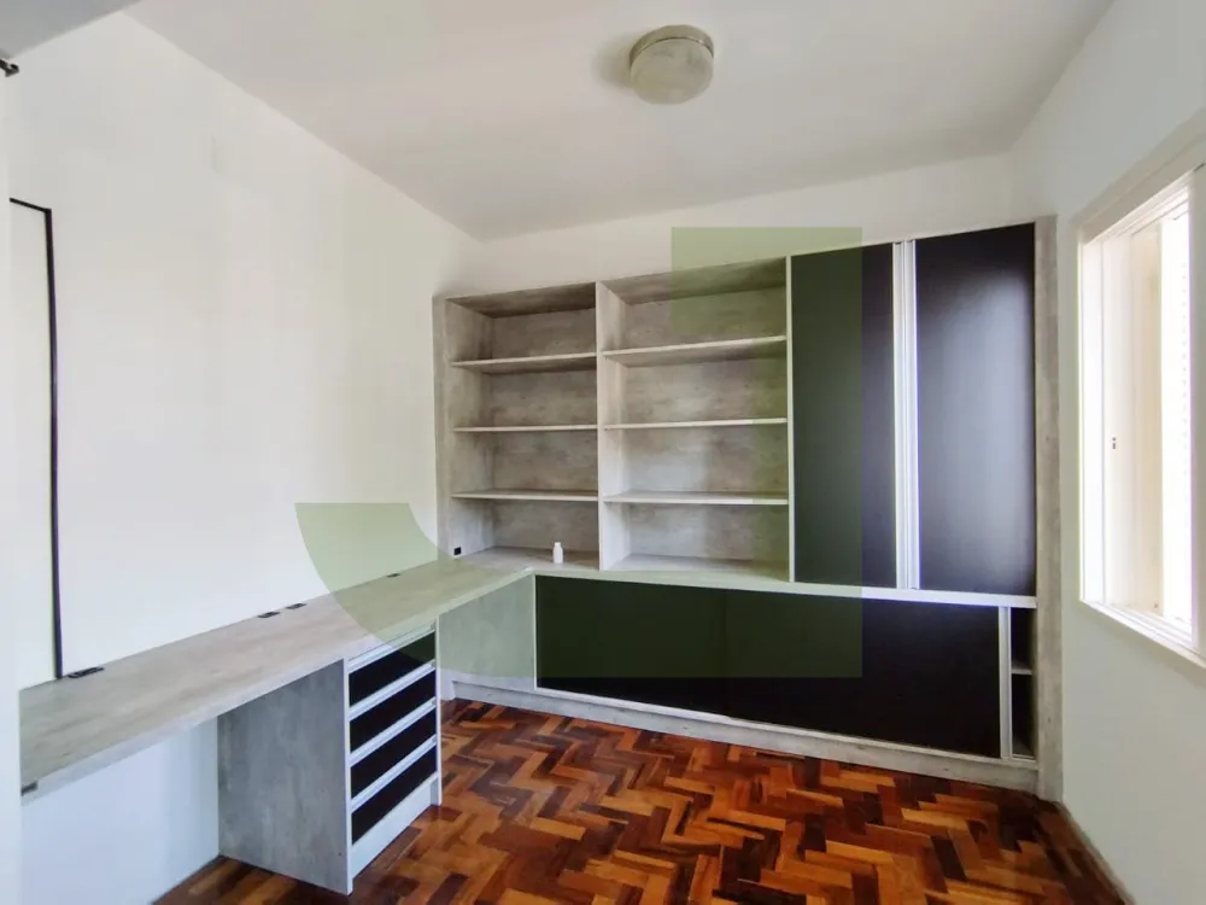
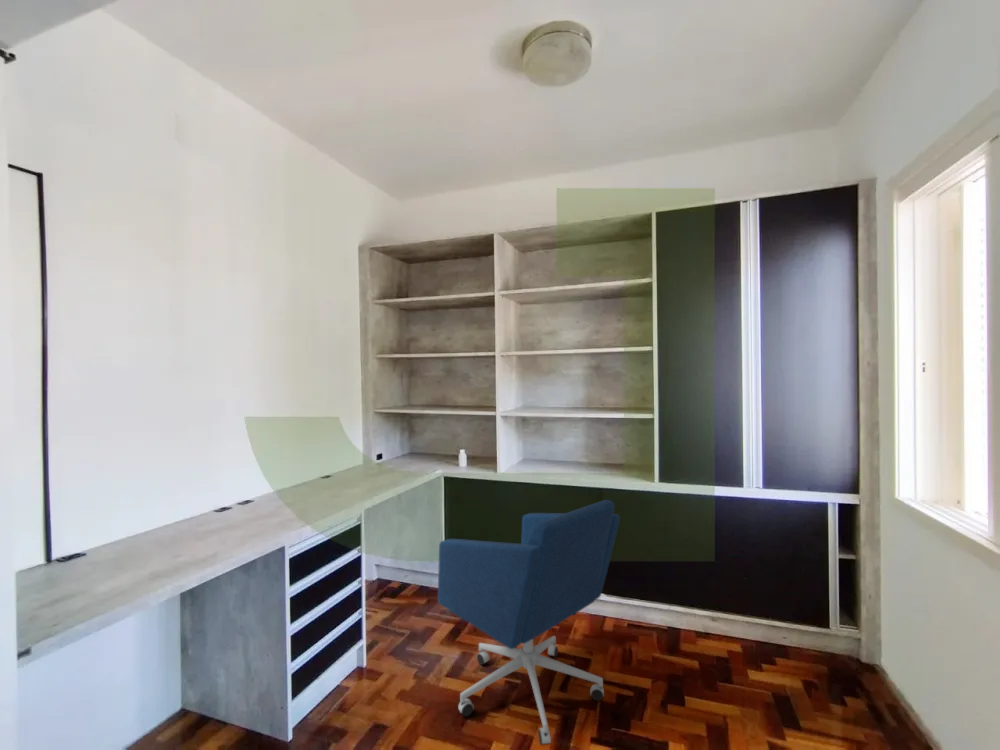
+ office chair (529, 595)
